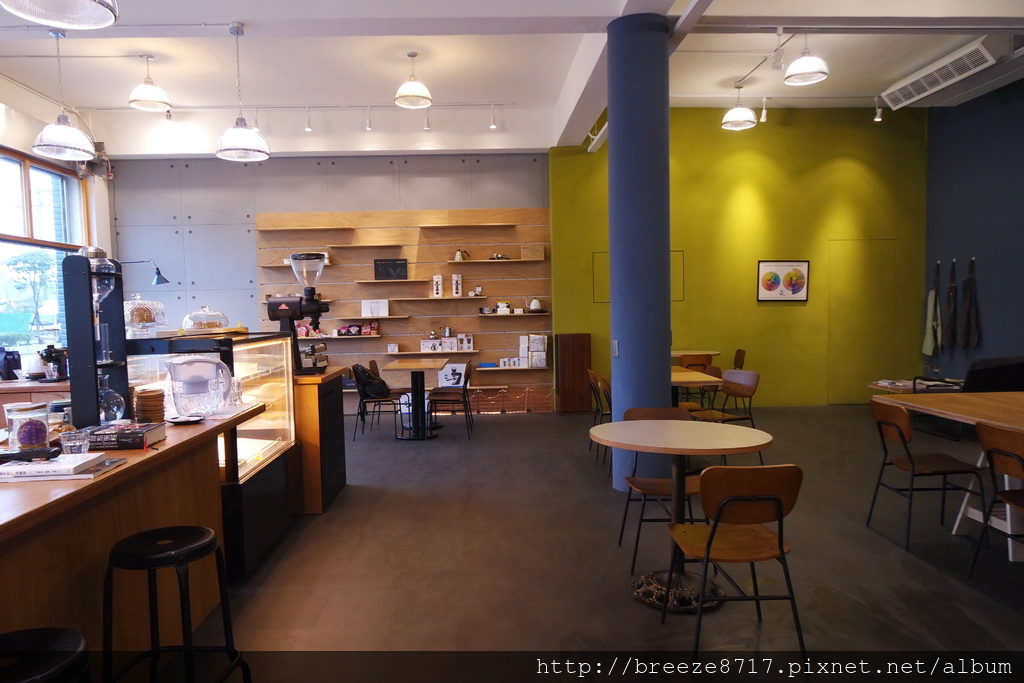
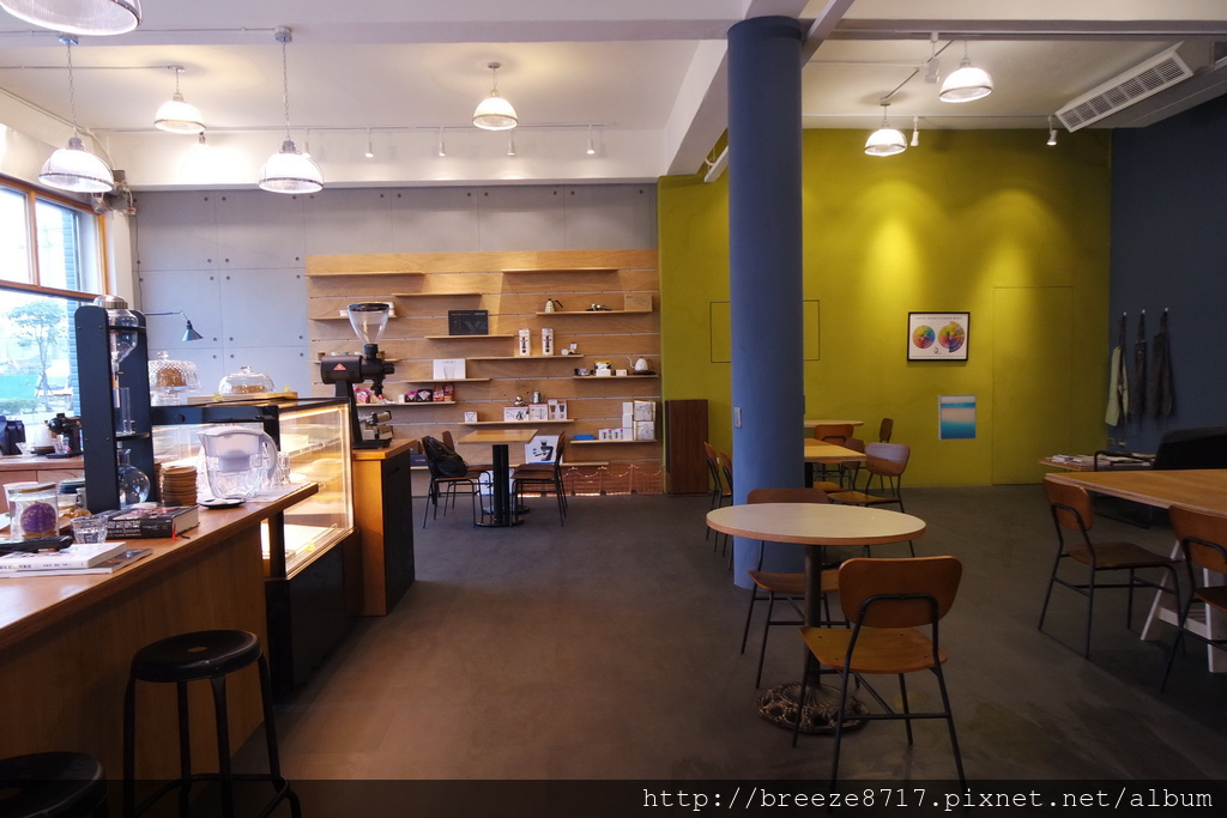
+ wall art (957, 417)
